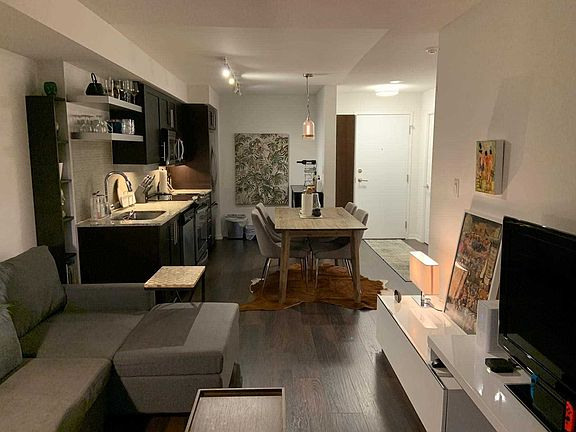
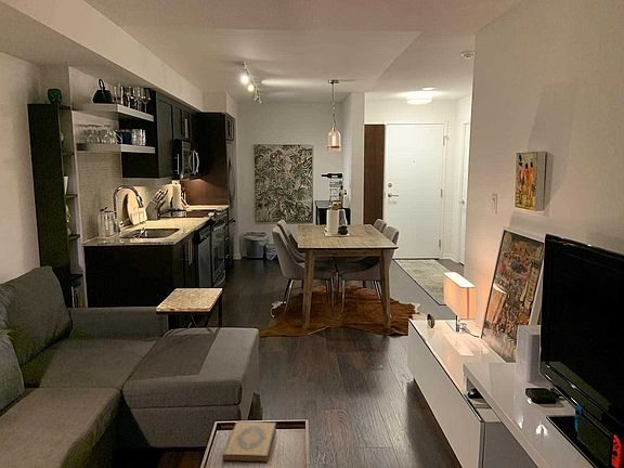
+ hardback book (250, 441)
